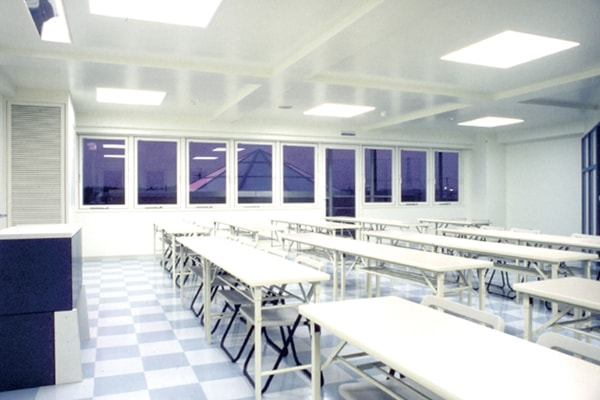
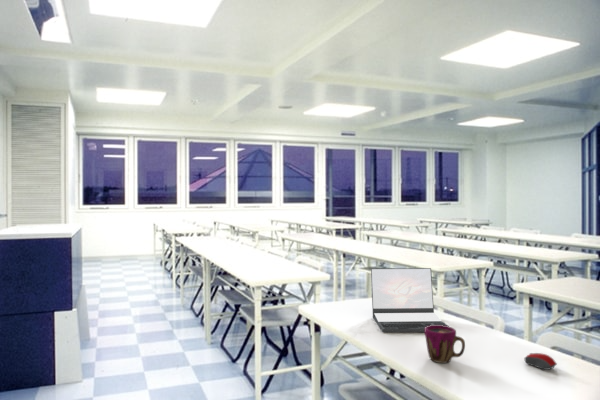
+ cup (444, 344)
+ computer mouse (540, 359)
+ laptop (408, 297)
